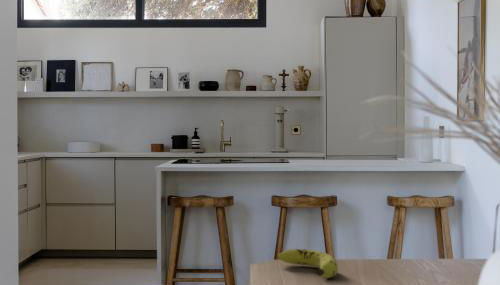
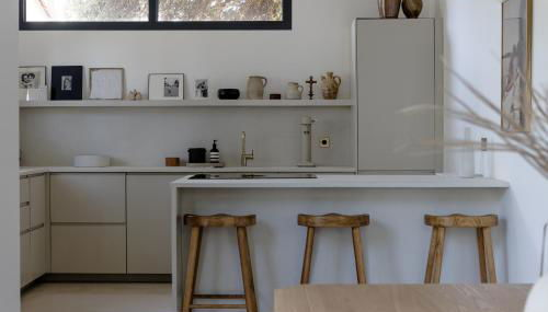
- fruit (305, 263)
